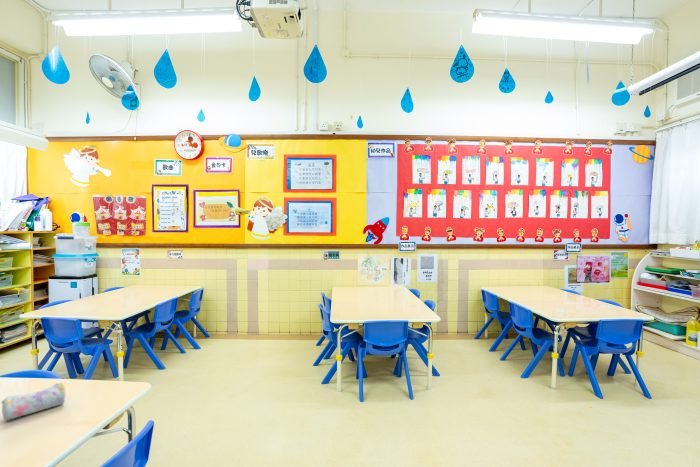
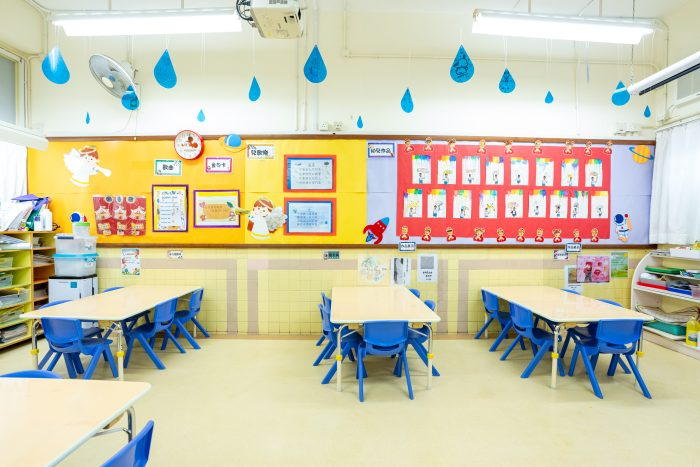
- pencil case (35, 400)
